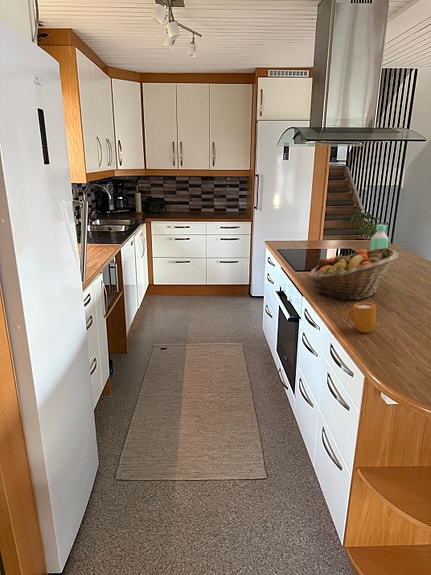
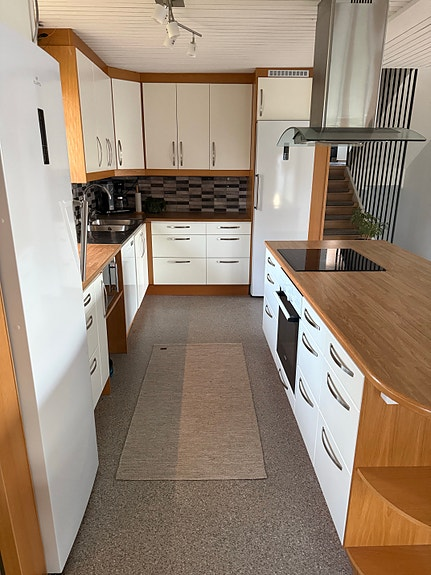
- bottle (377, 248)
- mug (361, 317)
- fruit basket (351, 270)
